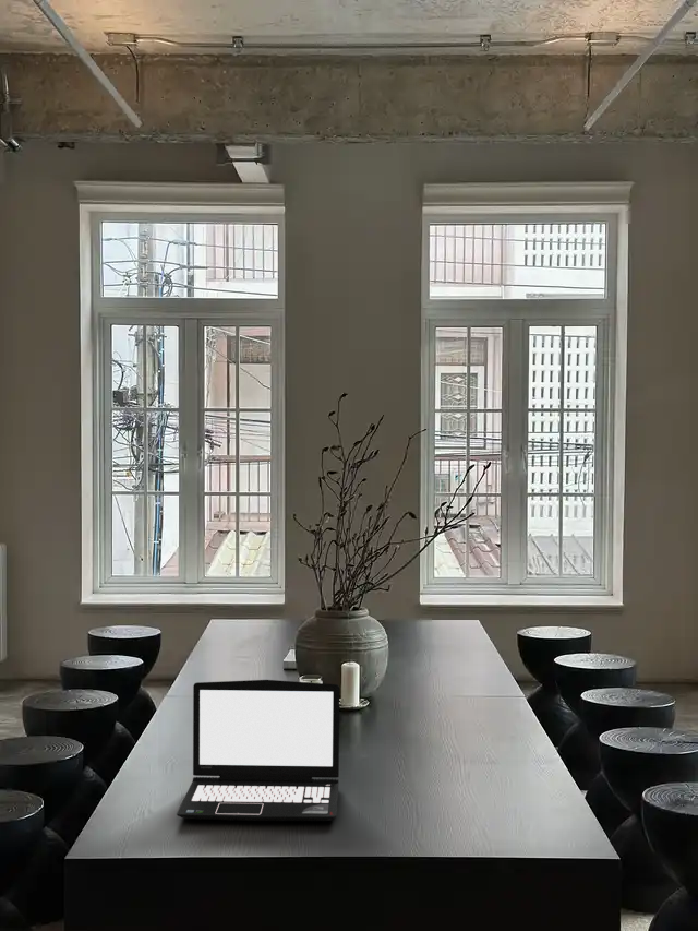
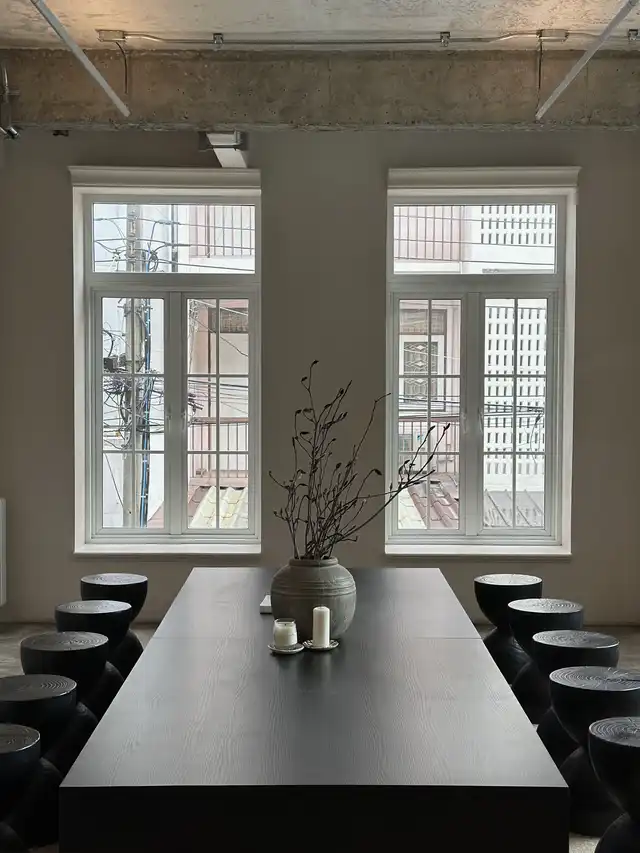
- laptop (261, 748)
